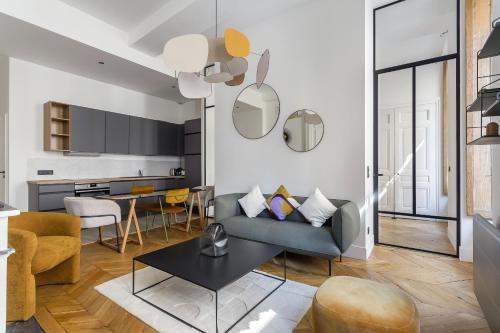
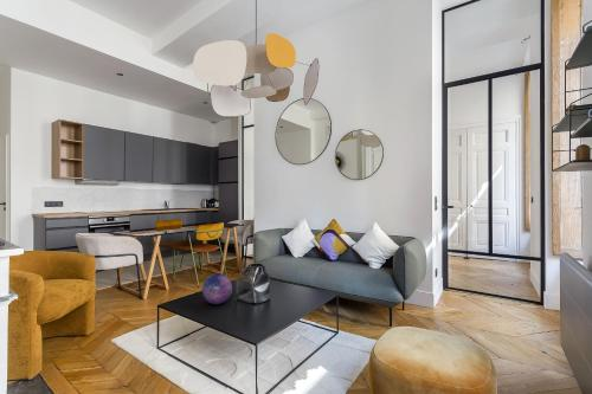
+ decorative ball (217, 289)
